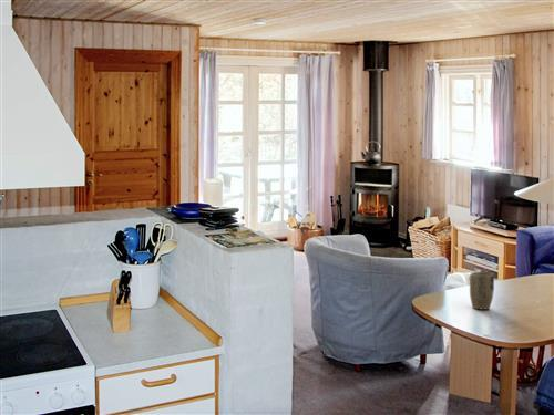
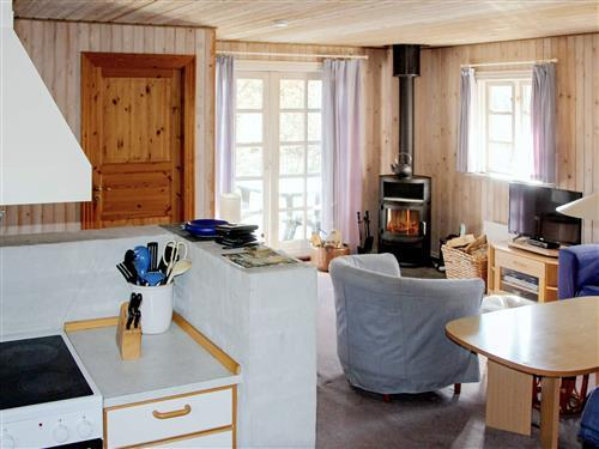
- plant pot (481, 290)
